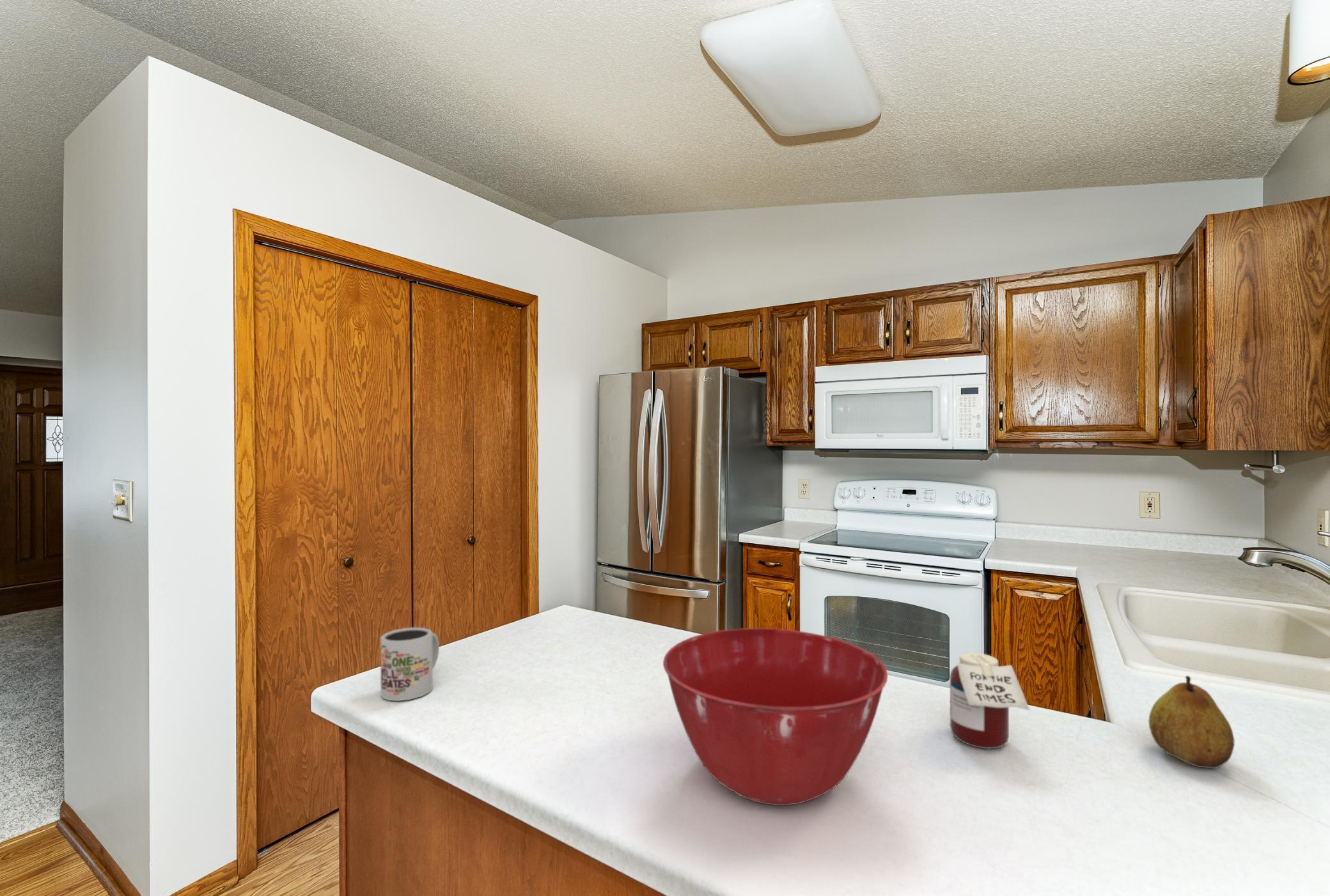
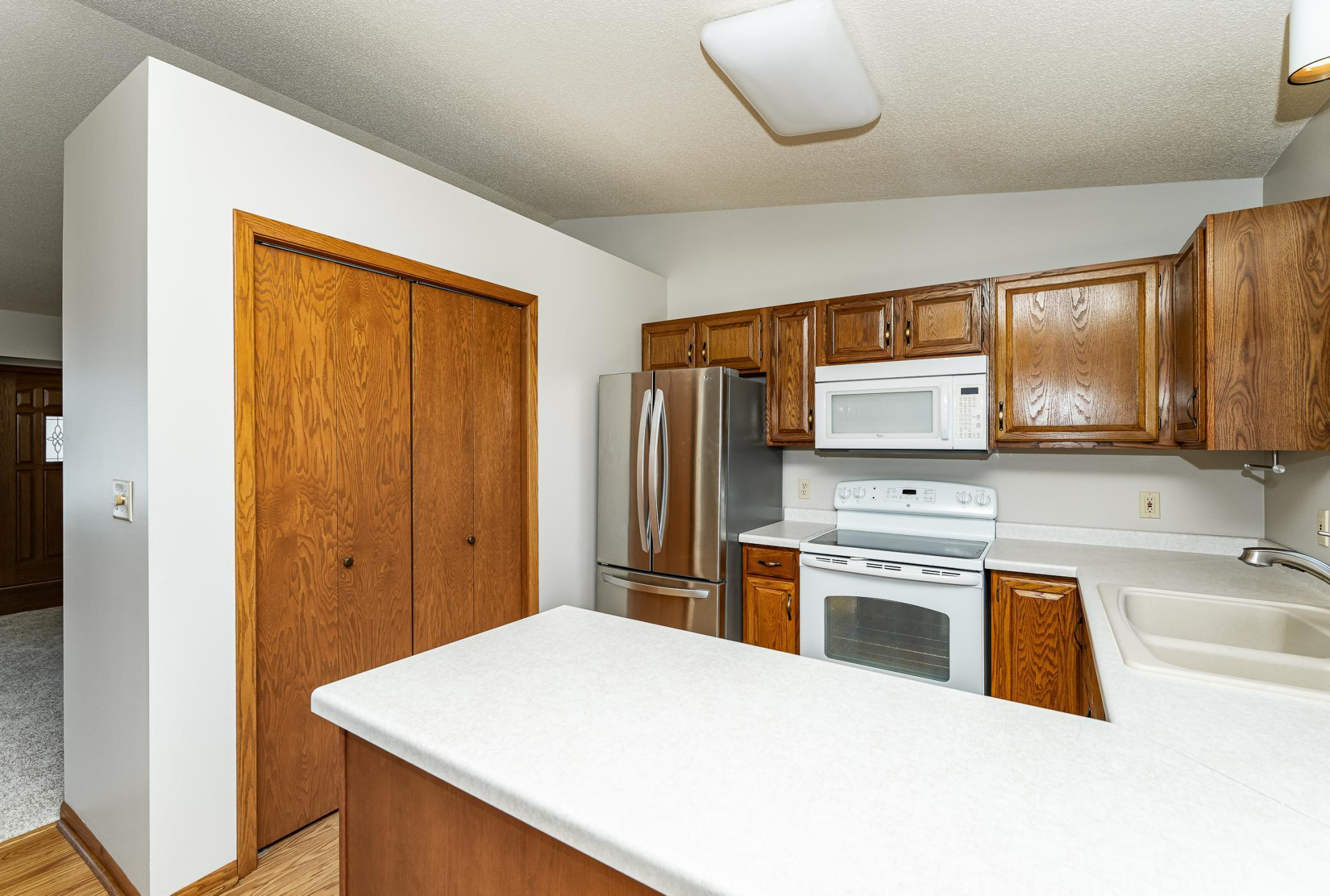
- jar (983, 702)
- mixing bowl (772, 718)
- mug (414, 659)
- fruit (1189, 714)
